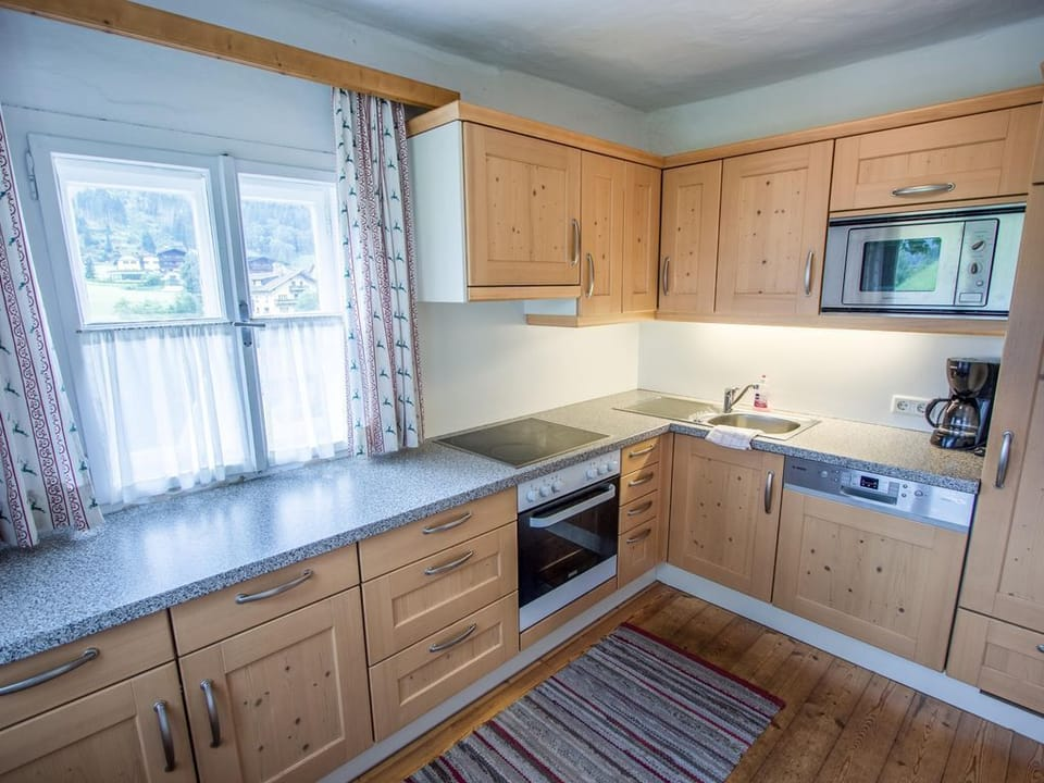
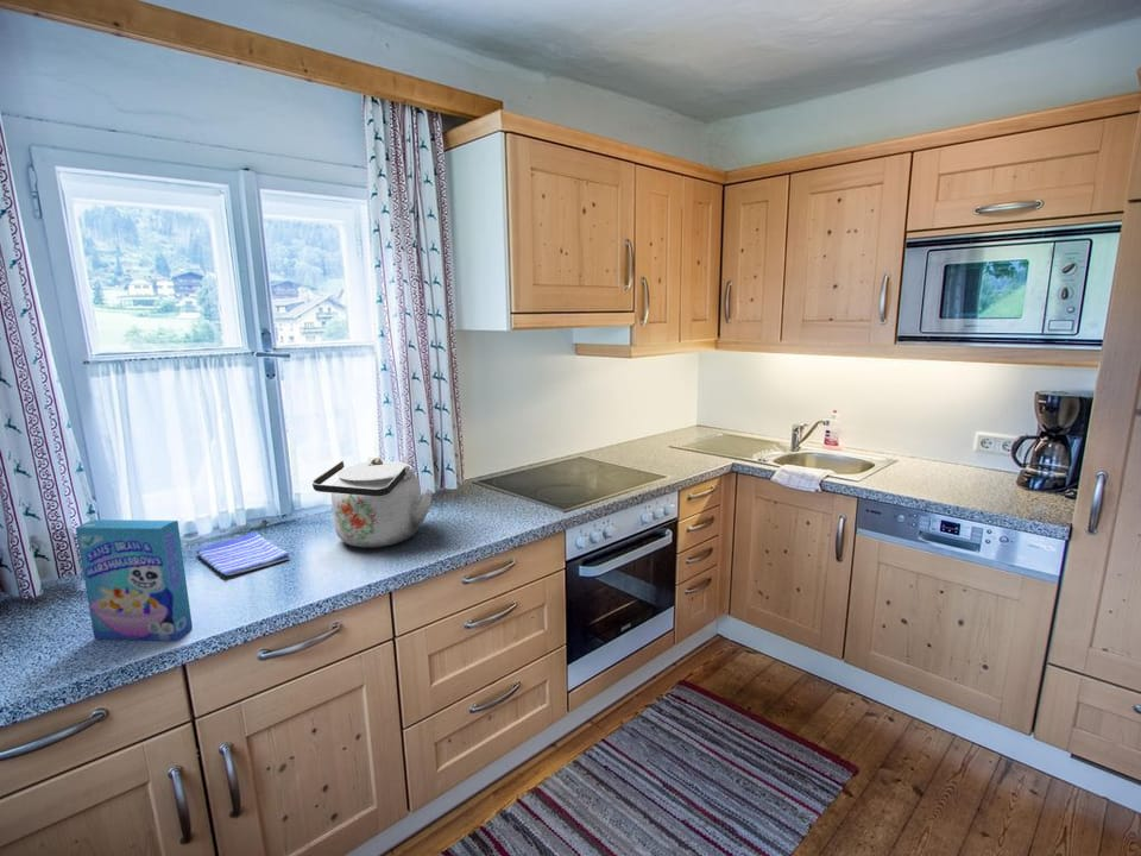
+ kettle (384, 499)
+ cereal box (135, 579)
+ dish towel (241, 552)
